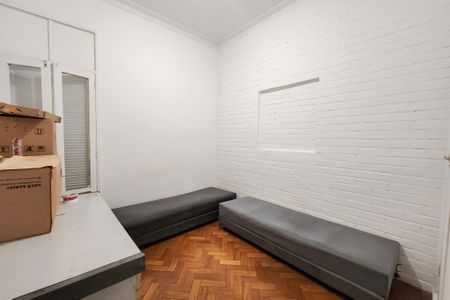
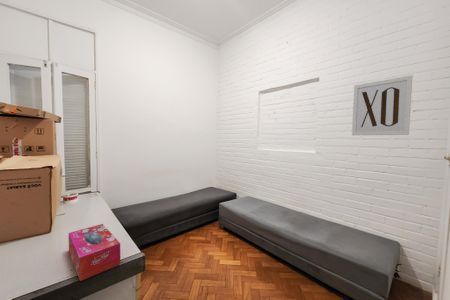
+ wall art (379, 108)
+ tissue box (93, 247)
